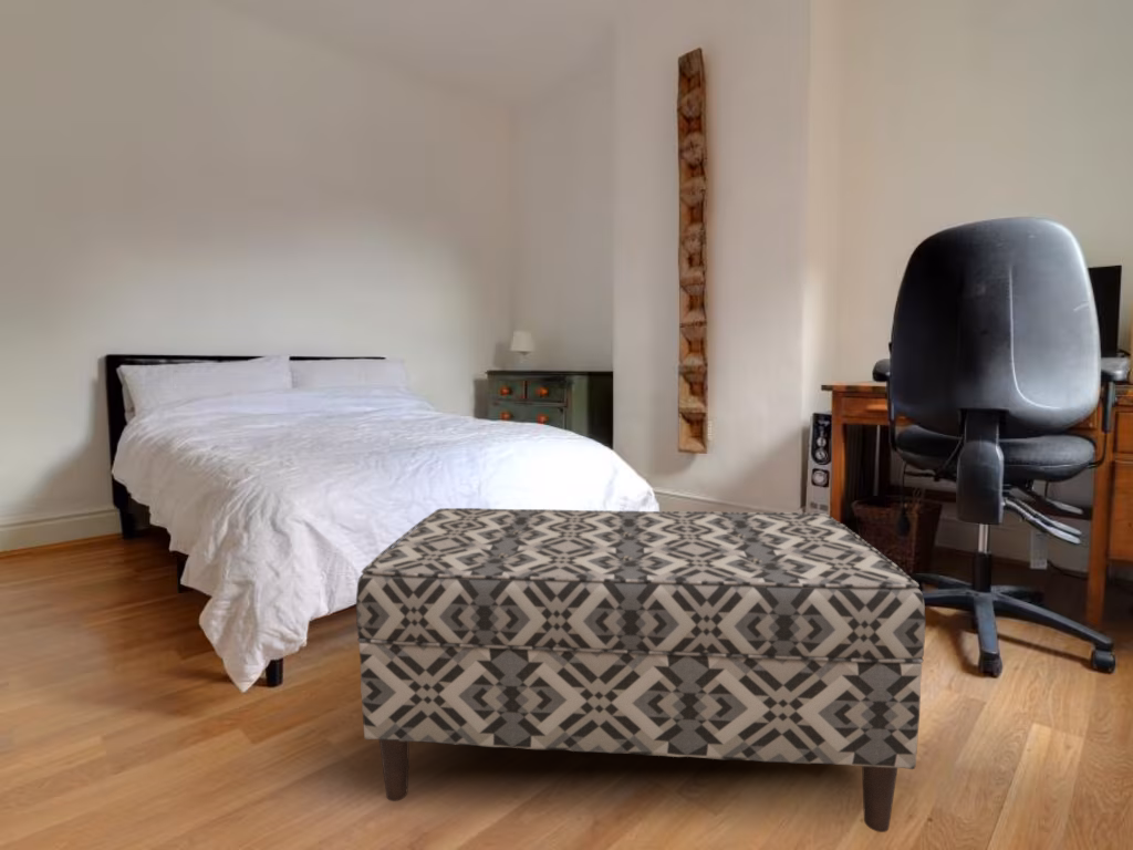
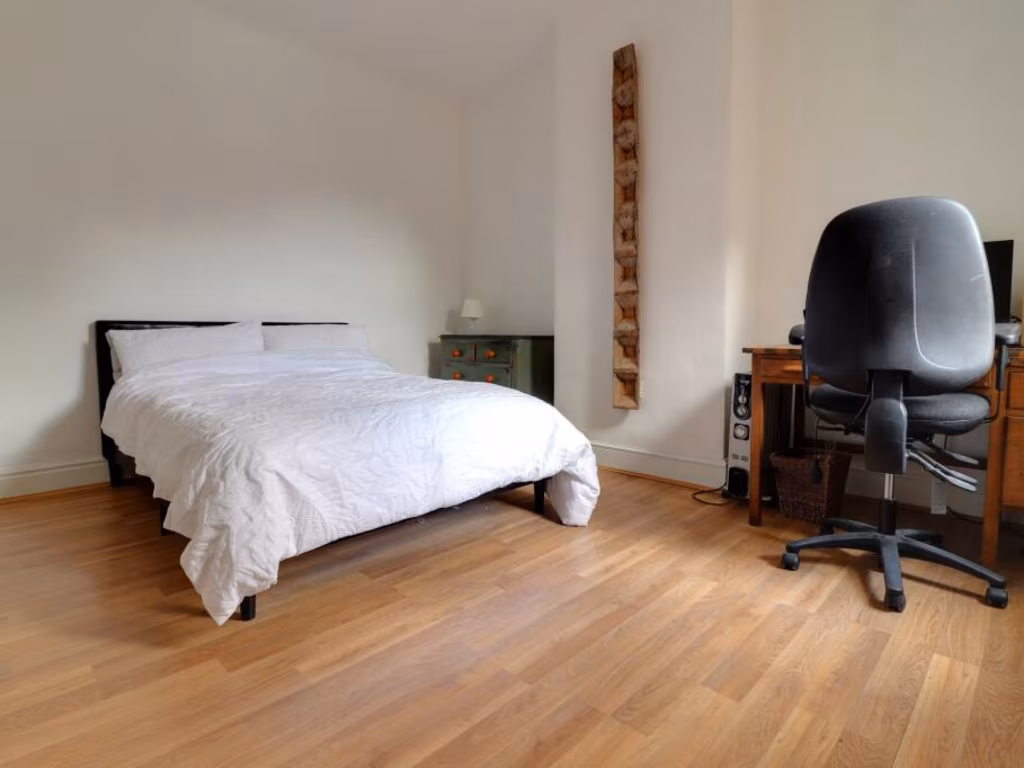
- bench (626, 644)
